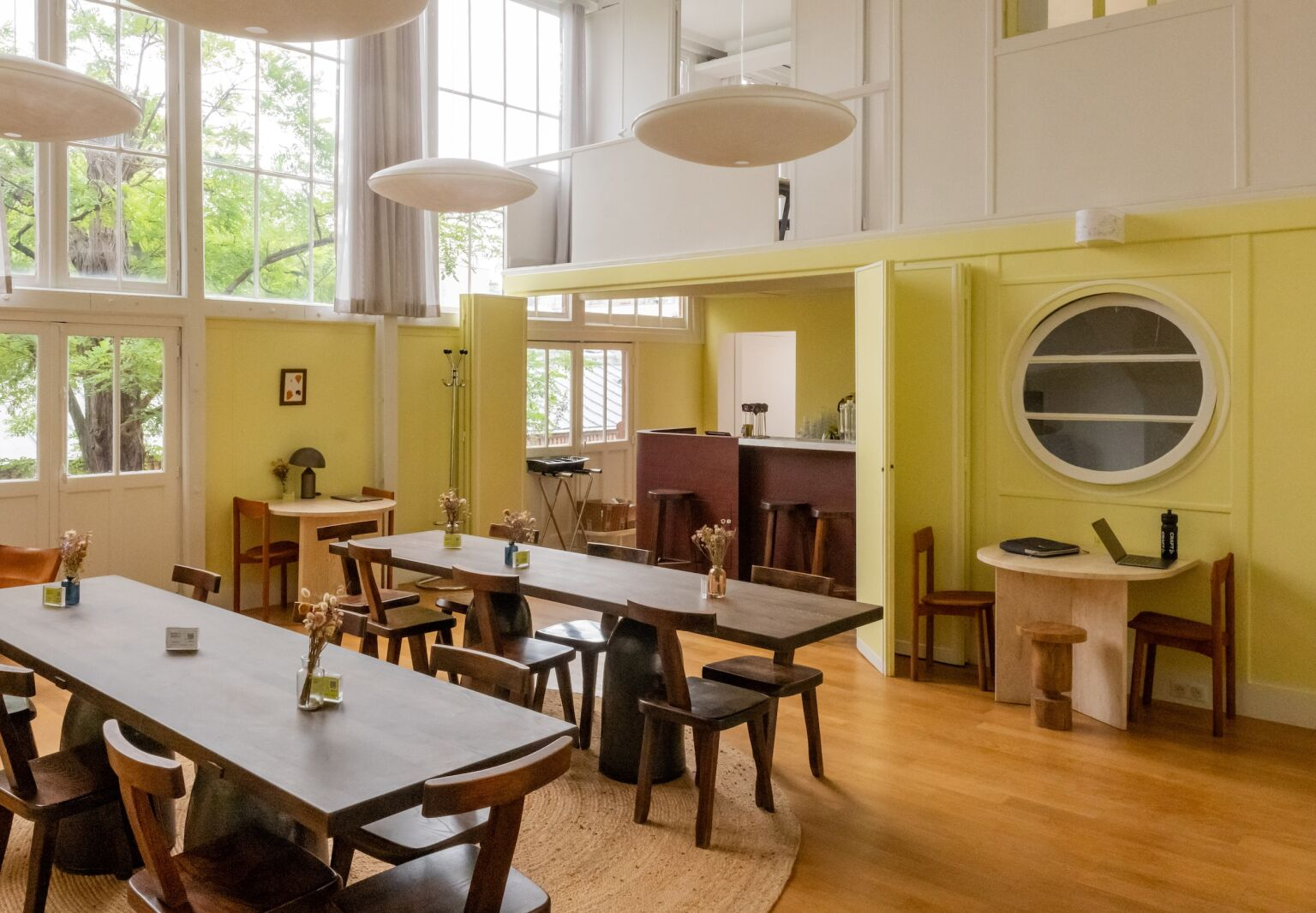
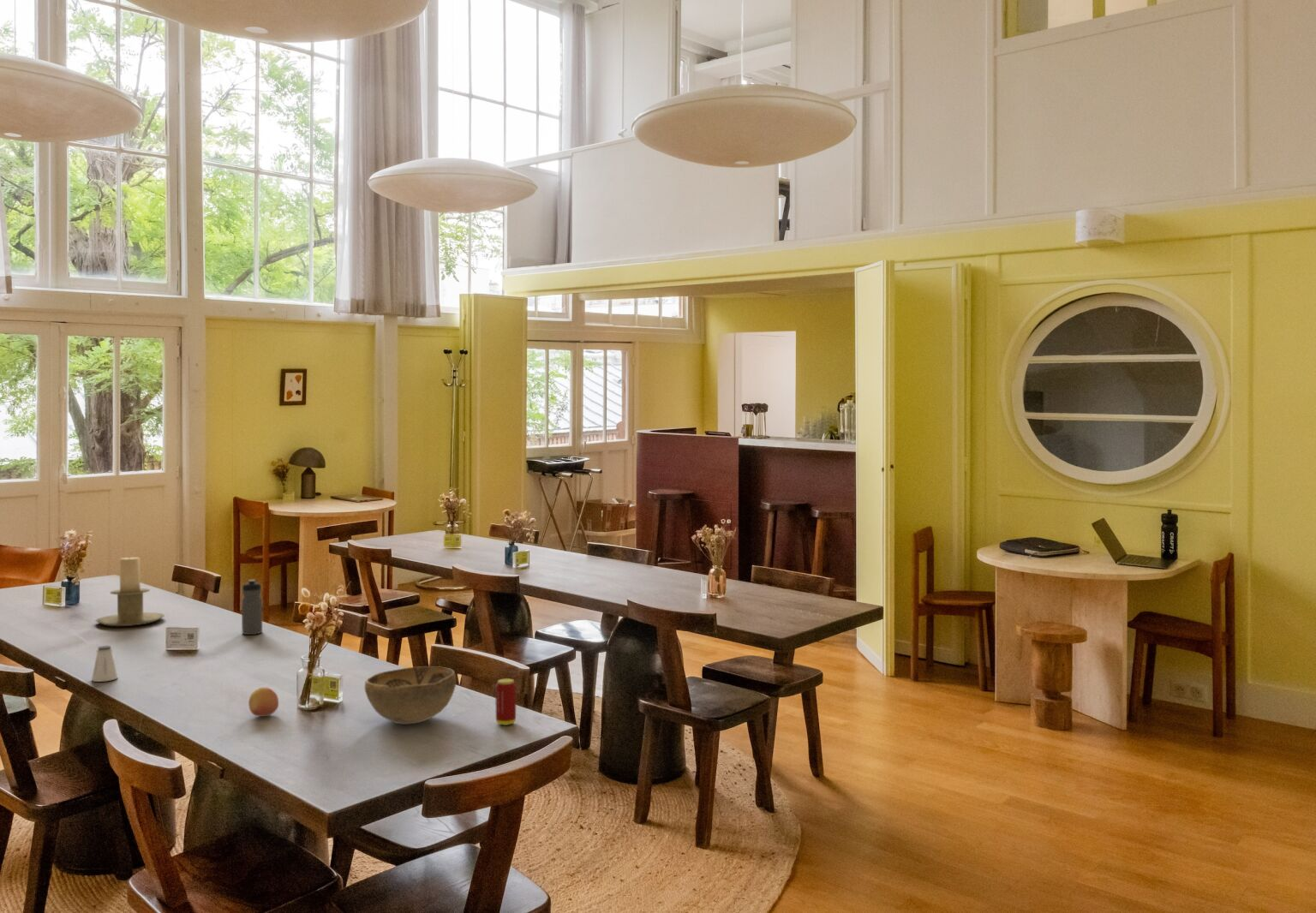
+ saltshaker (105, 662)
+ decorative bowl (410, 696)
+ beverage can (505, 701)
+ water bottle (252, 606)
+ candle holder (129, 589)
+ fruit (264, 701)
